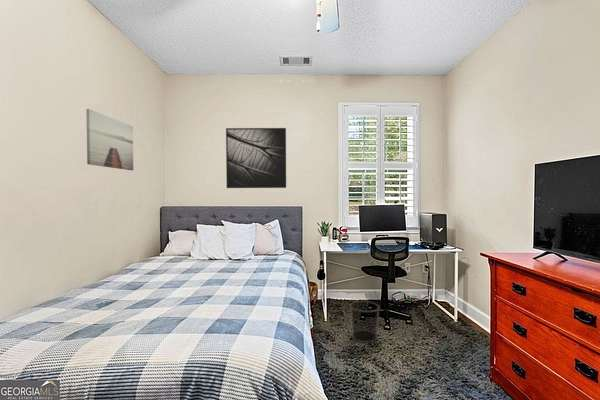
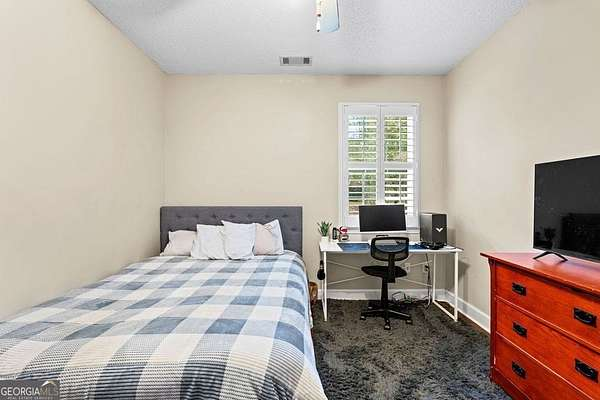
- waste bin (364, 321)
- wall art (112, 143)
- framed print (256, 158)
